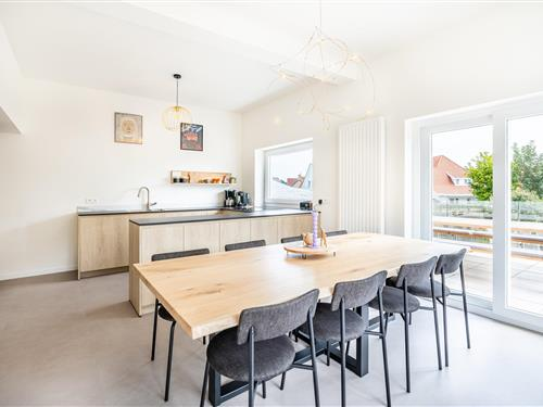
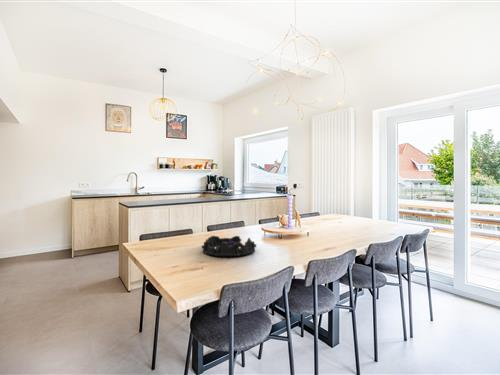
+ decorative bowl (228, 244)
